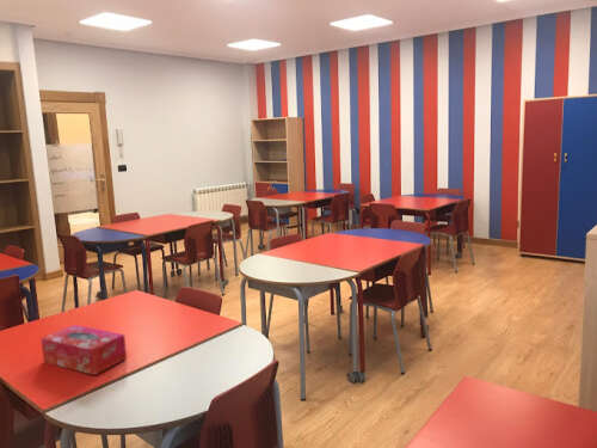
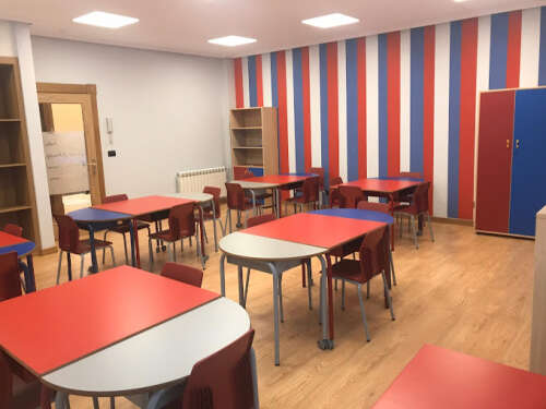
- tissue box (84, 348)
